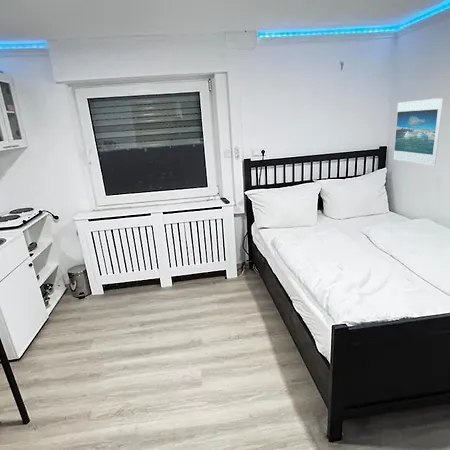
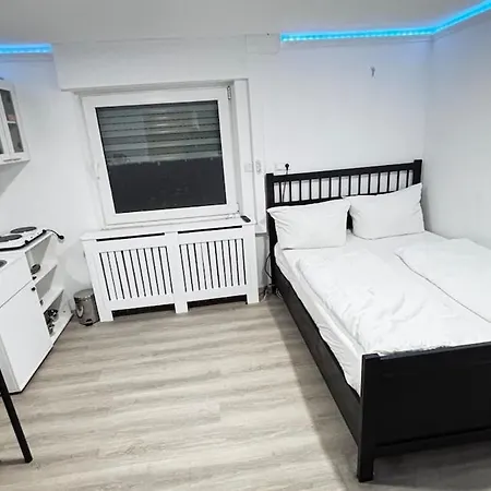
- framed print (415, 132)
